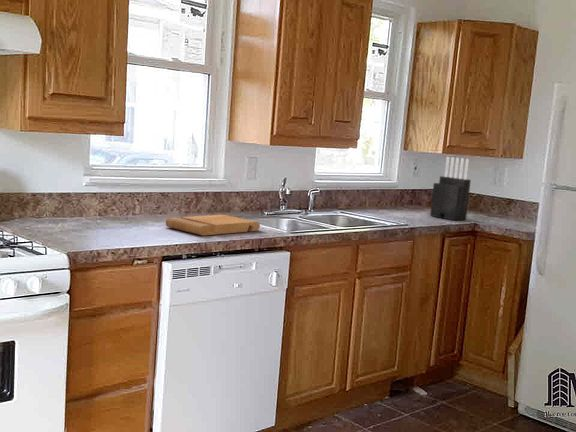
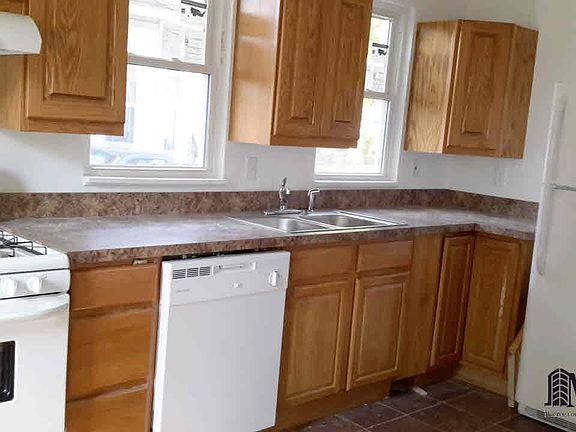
- knife block (450, 188)
- cutting board (213, 224)
